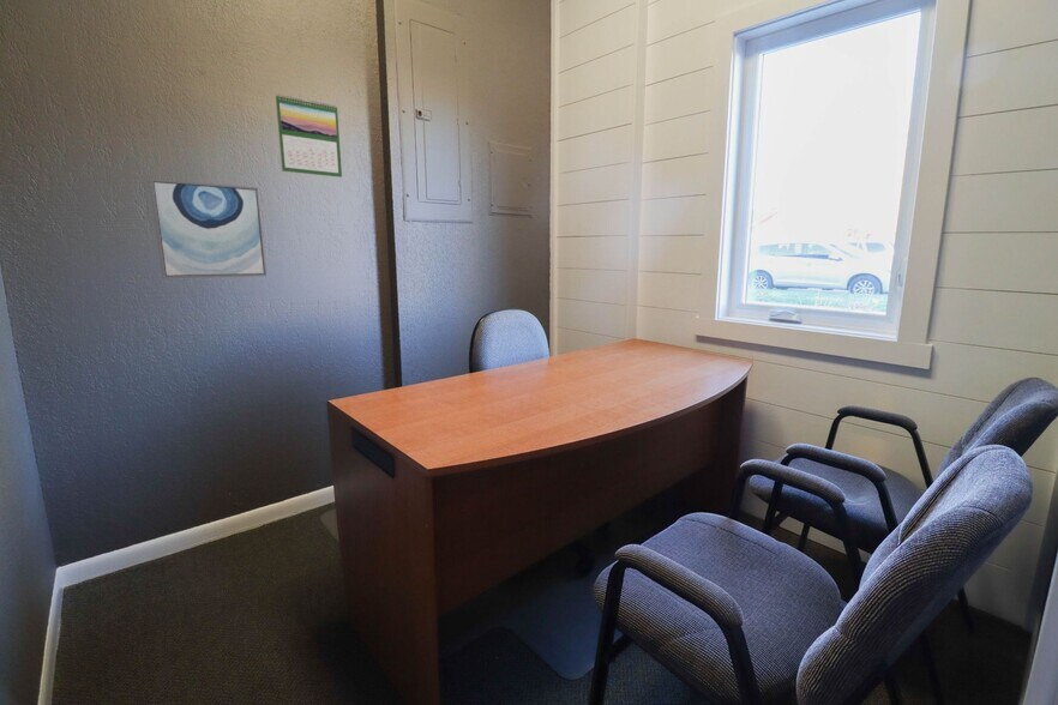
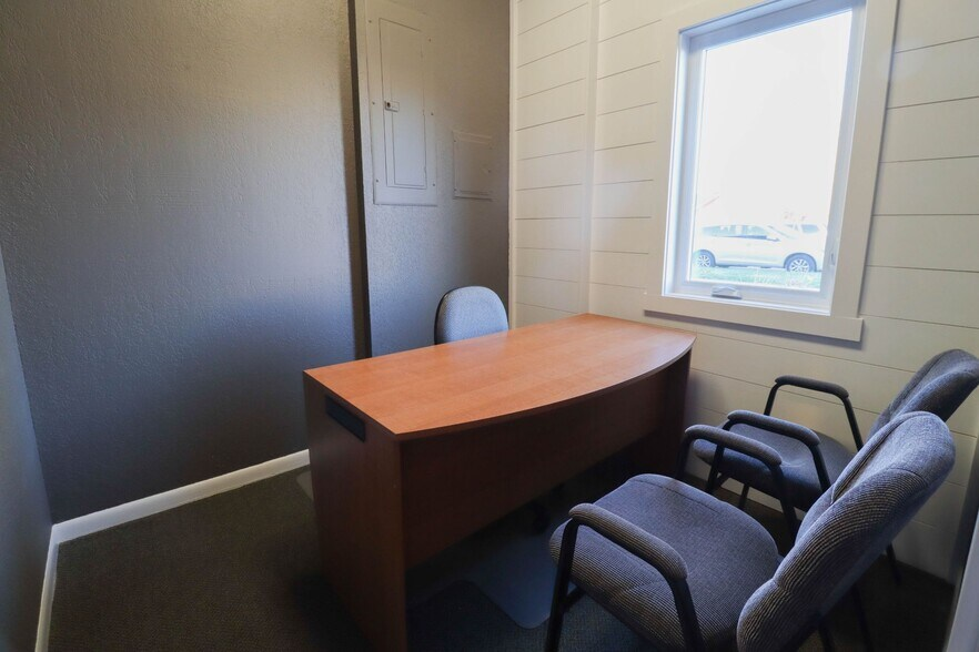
- calendar (309, 137)
- wall art (211, 230)
